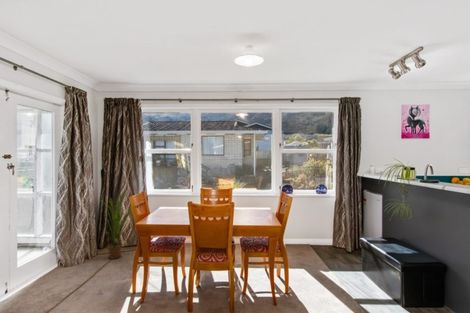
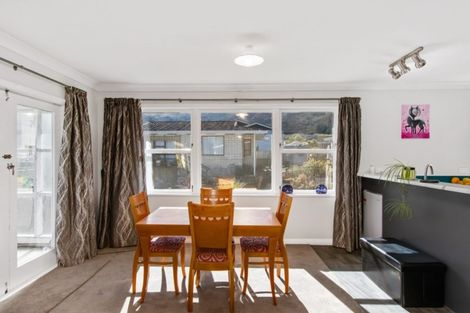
- house plant (115, 223)
